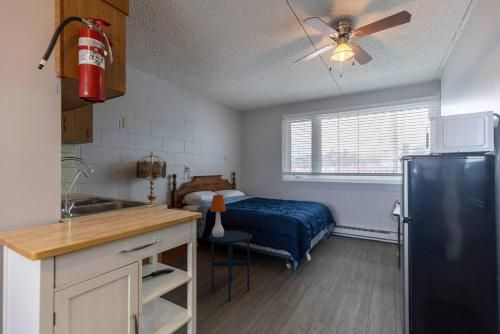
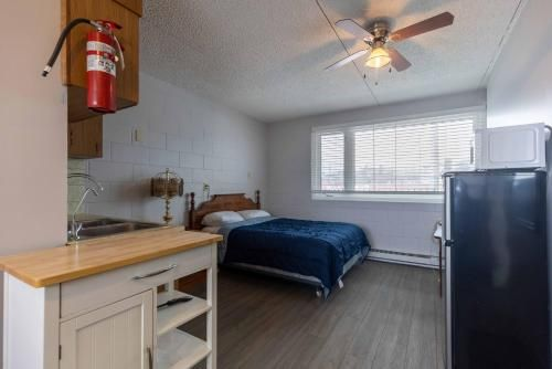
- table lamp (218, 215)
- side table (230, 262)
